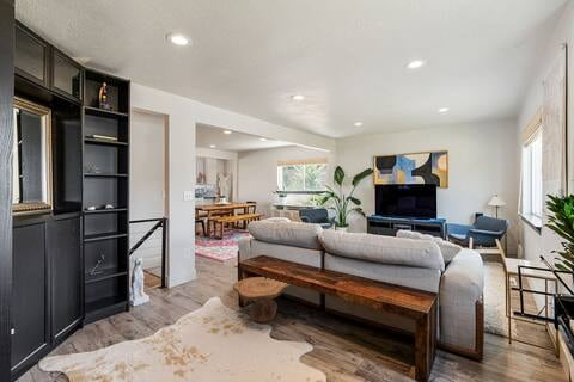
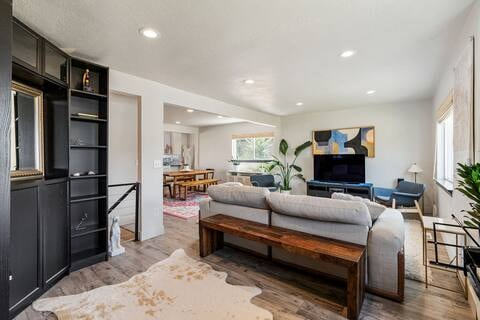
- side table (264, 297)
